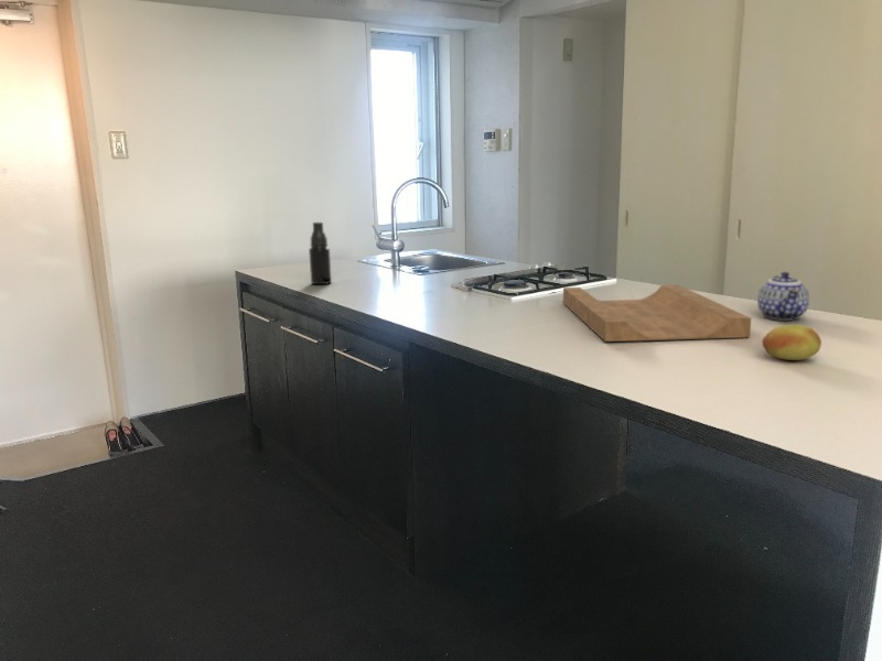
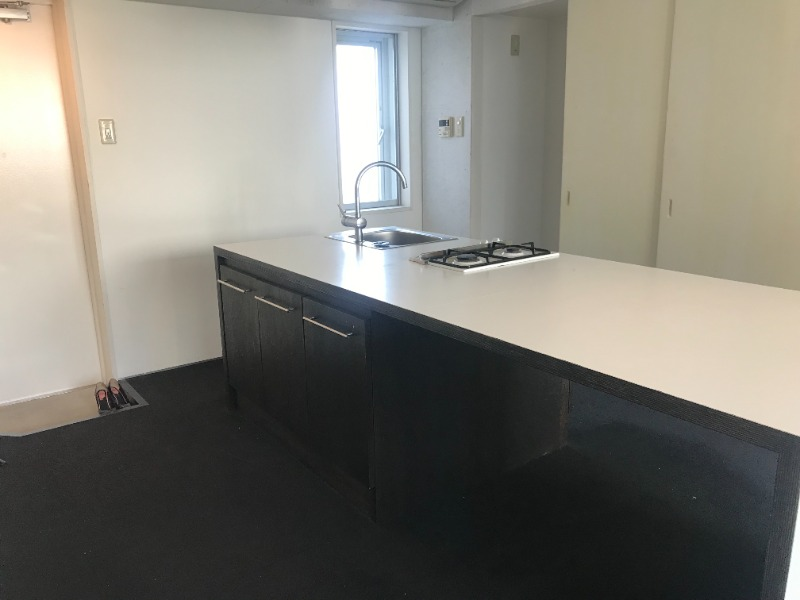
- spray bottle (319, 252)
- cutting board (645, 310)
- teapot (783, 294)
- fruit (792, 342)
